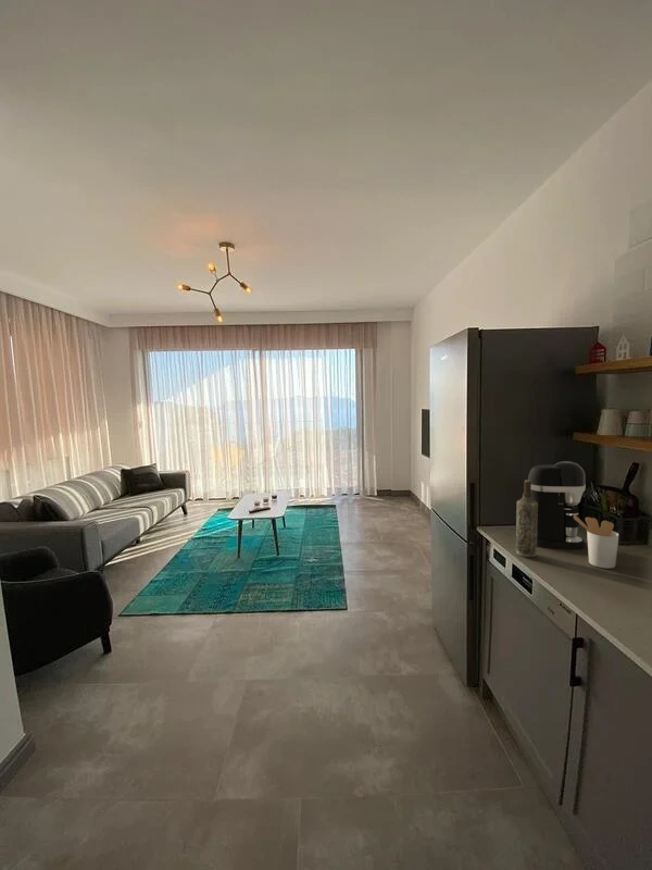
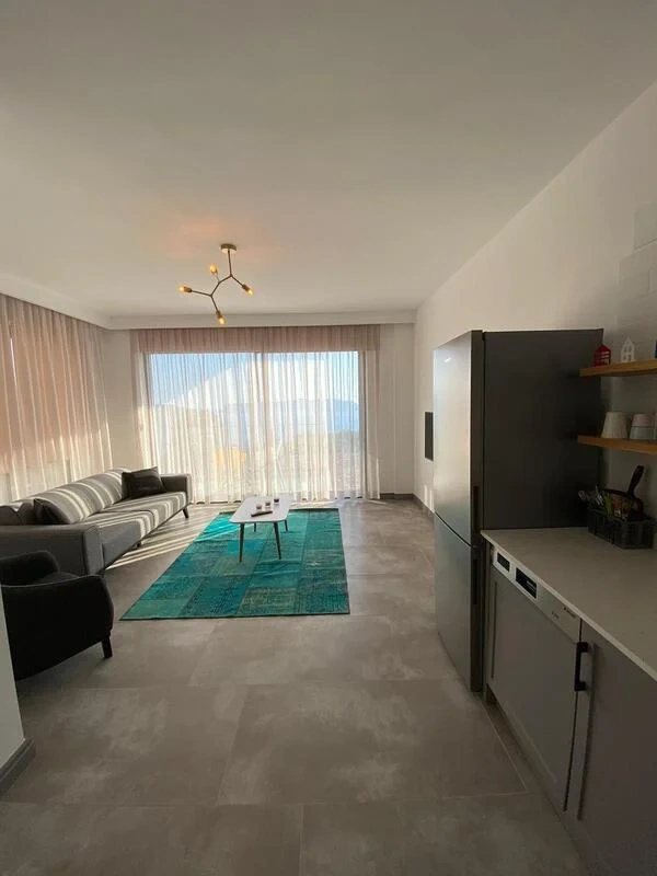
- coffee maker (555, 502)
- utensil holder (593, 539)
- bottle (526, 518)
